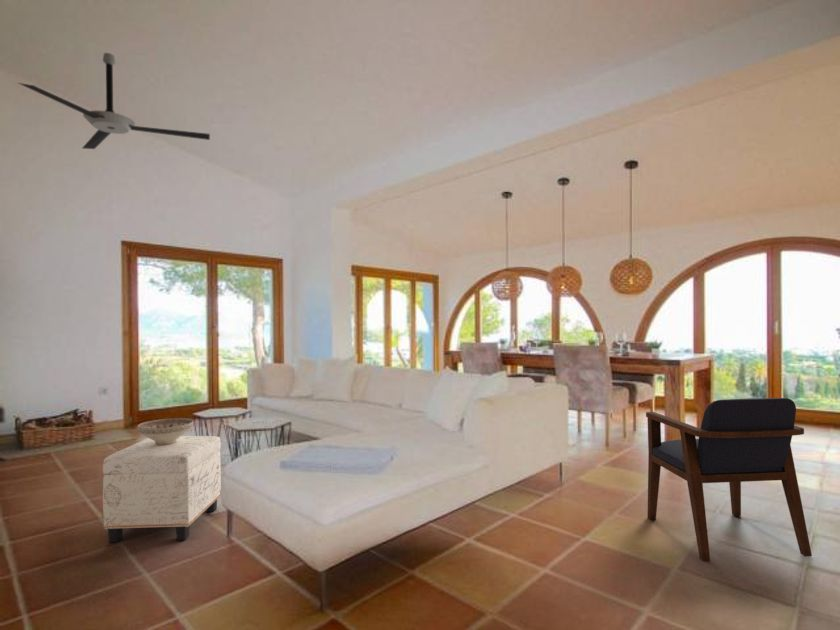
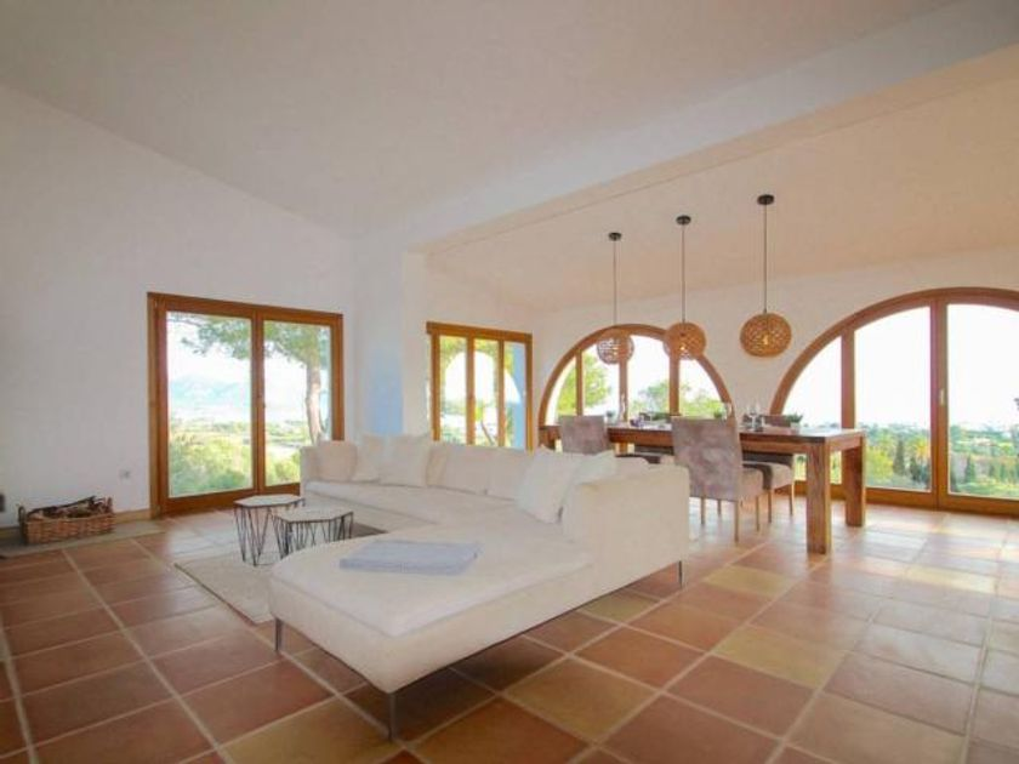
- ottoman (166, 483)
- armchair (721, 463)
- ceiling fan (112, 98)
- decorative bowl (166, 432)
